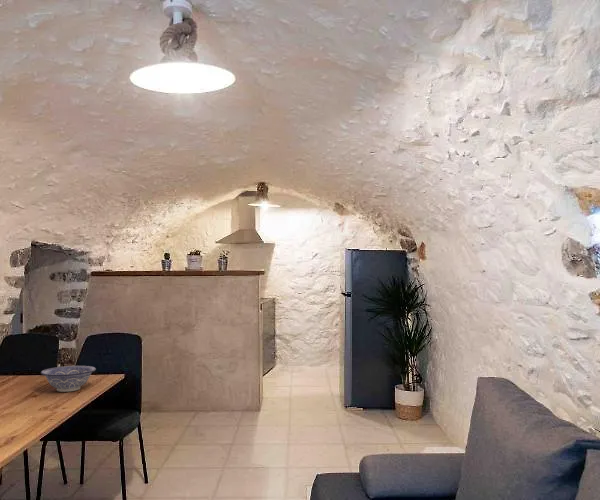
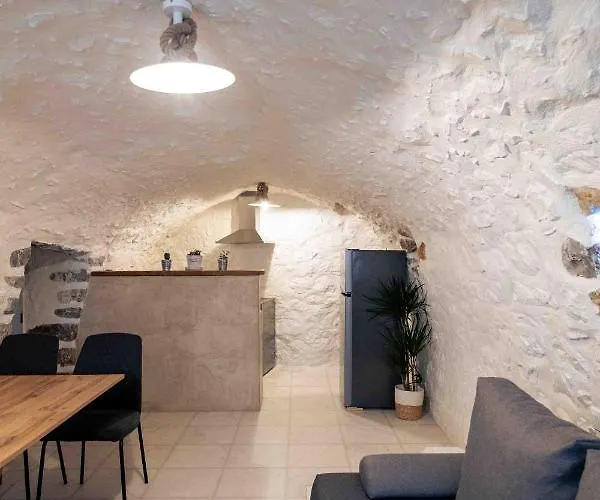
- decorative bowl (68, 379)
